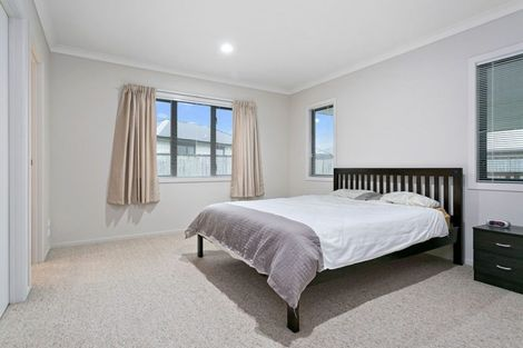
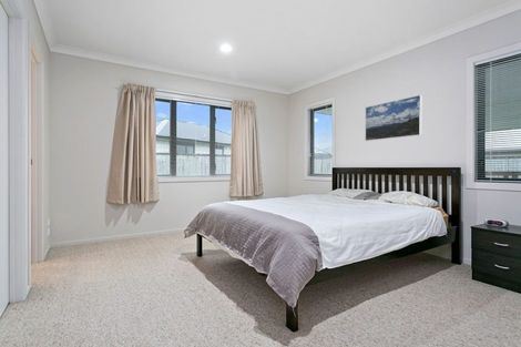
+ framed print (390, 120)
